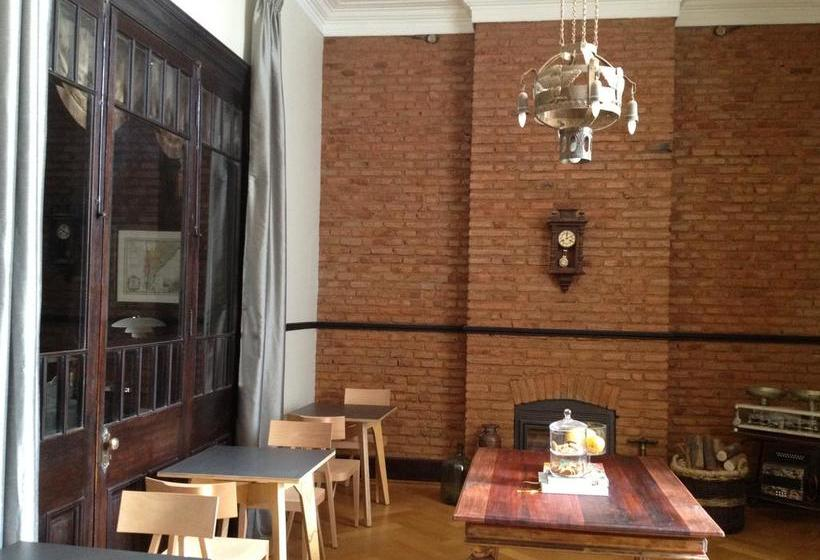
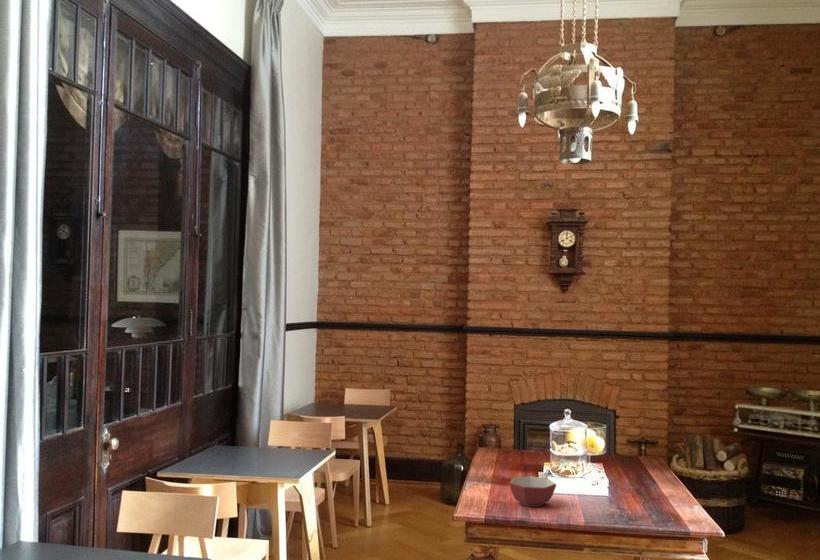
+ bowl (531, 492)
